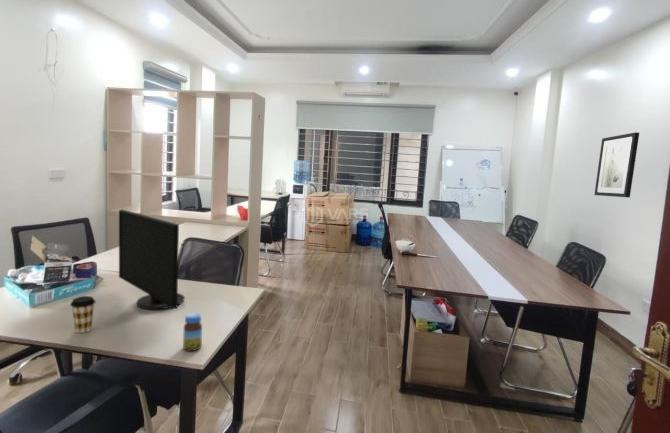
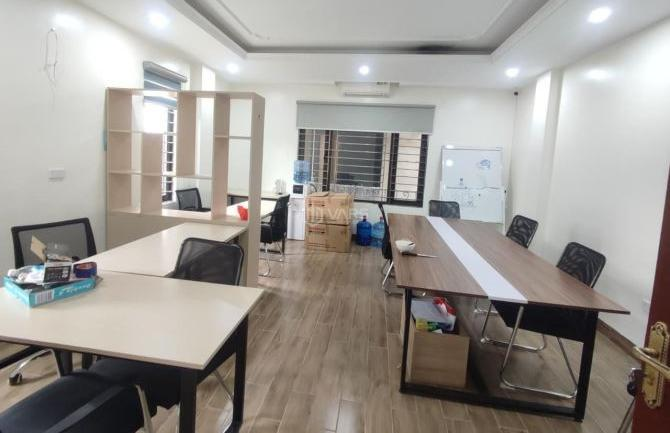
- jar (192, 331)
- coffee cup (83, 314)
- computer monitor (162, 259)
- wall art (615, 166)
